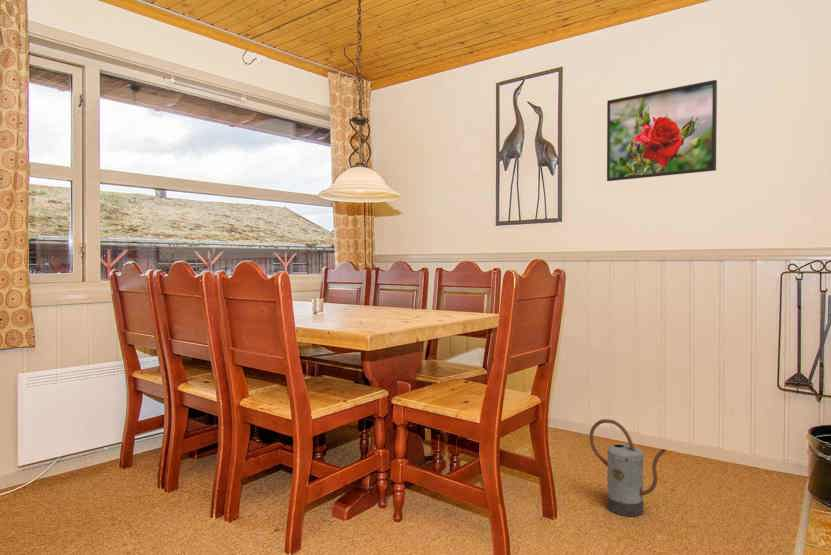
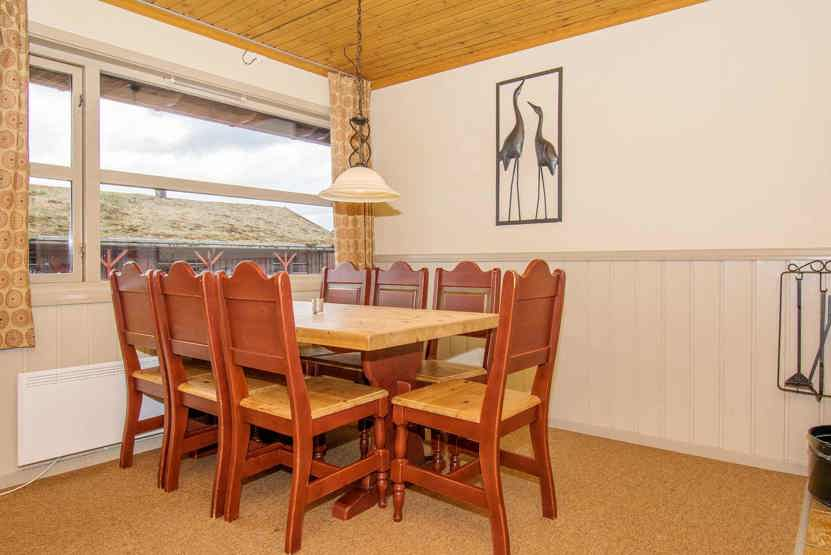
- watering can (625, 466)
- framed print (658, 133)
